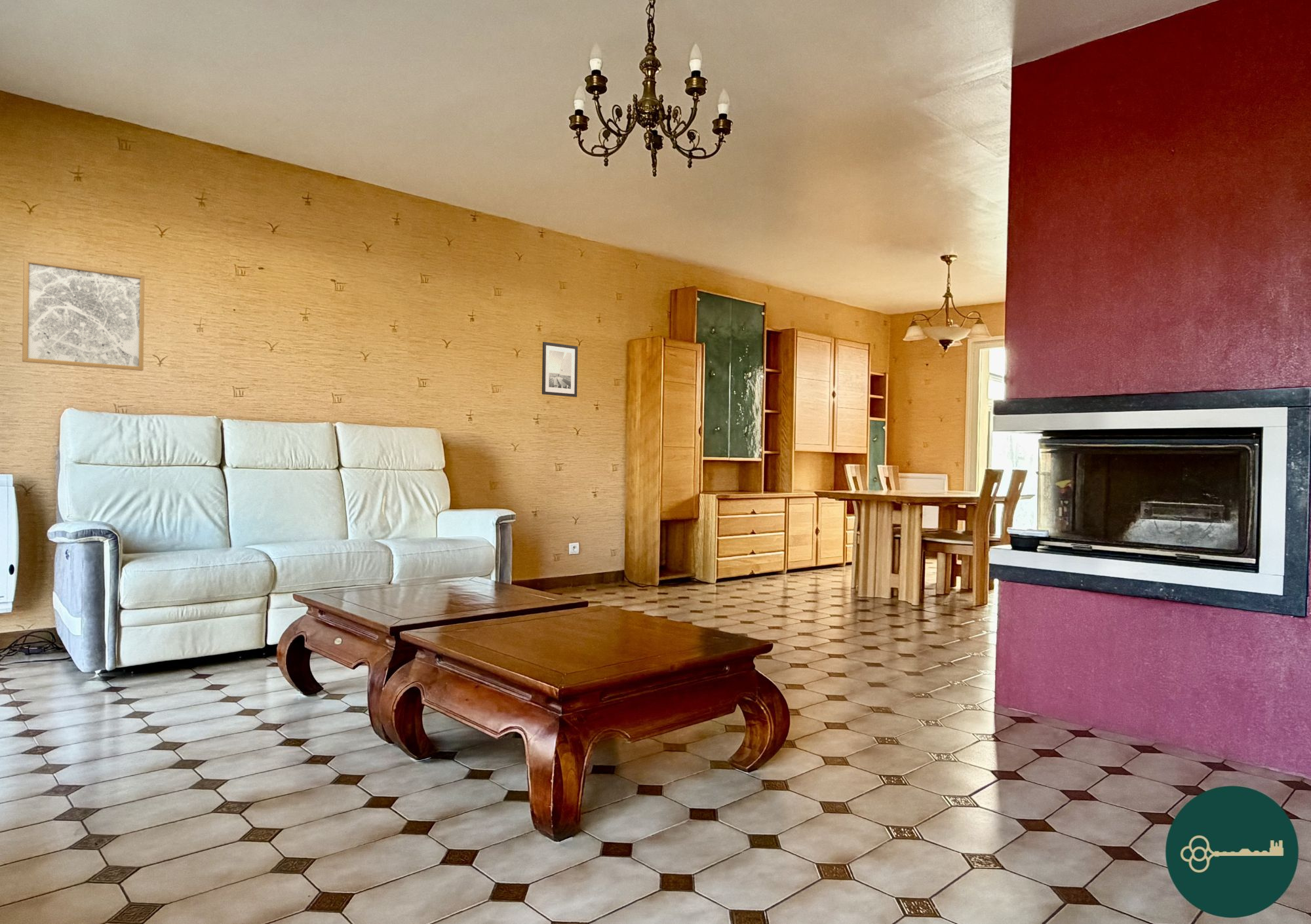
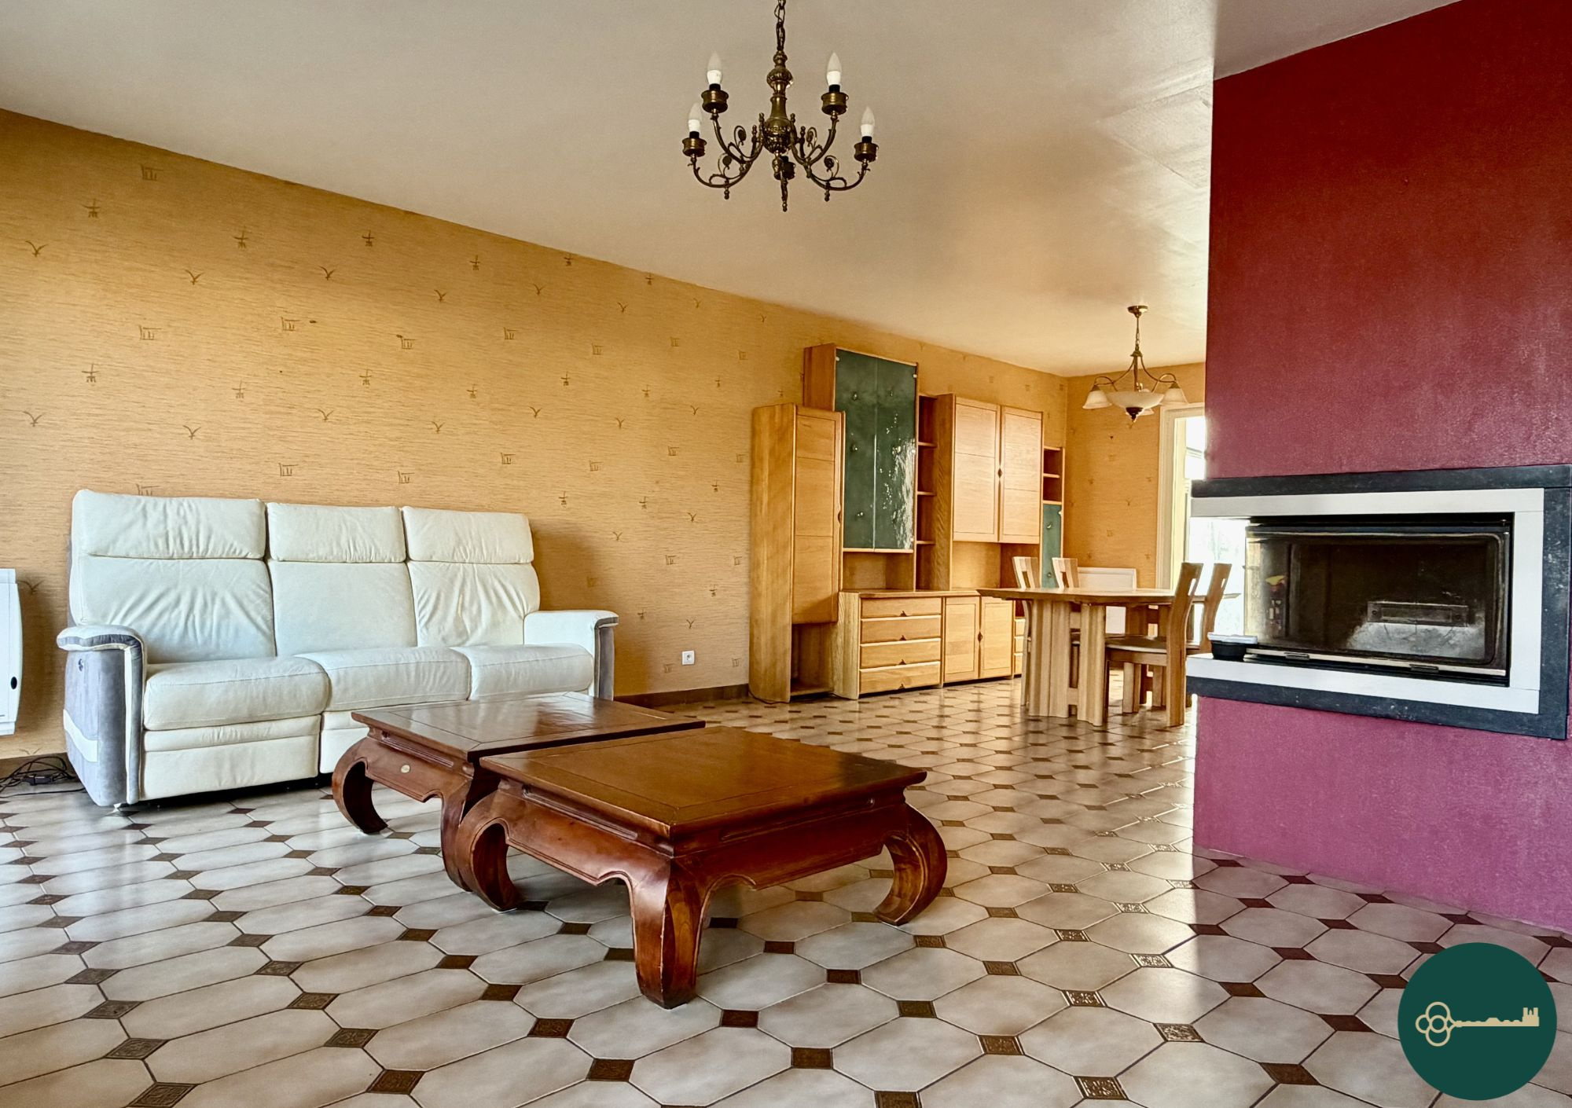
- wall art (85, 317)
- wall art (560, 370)
